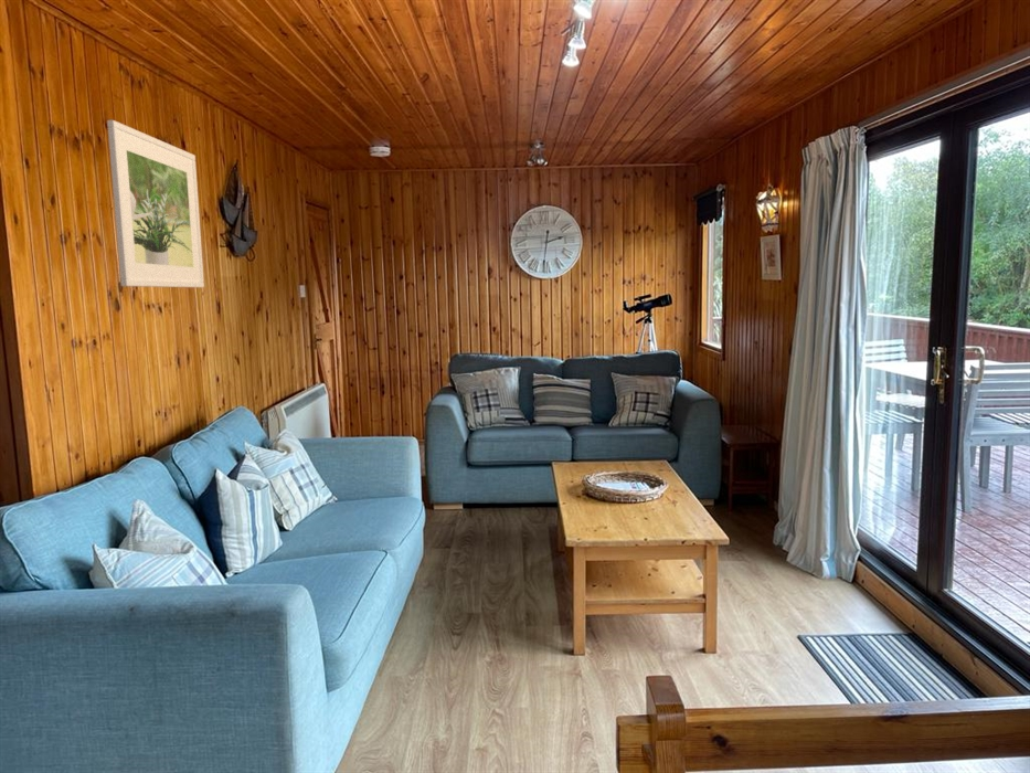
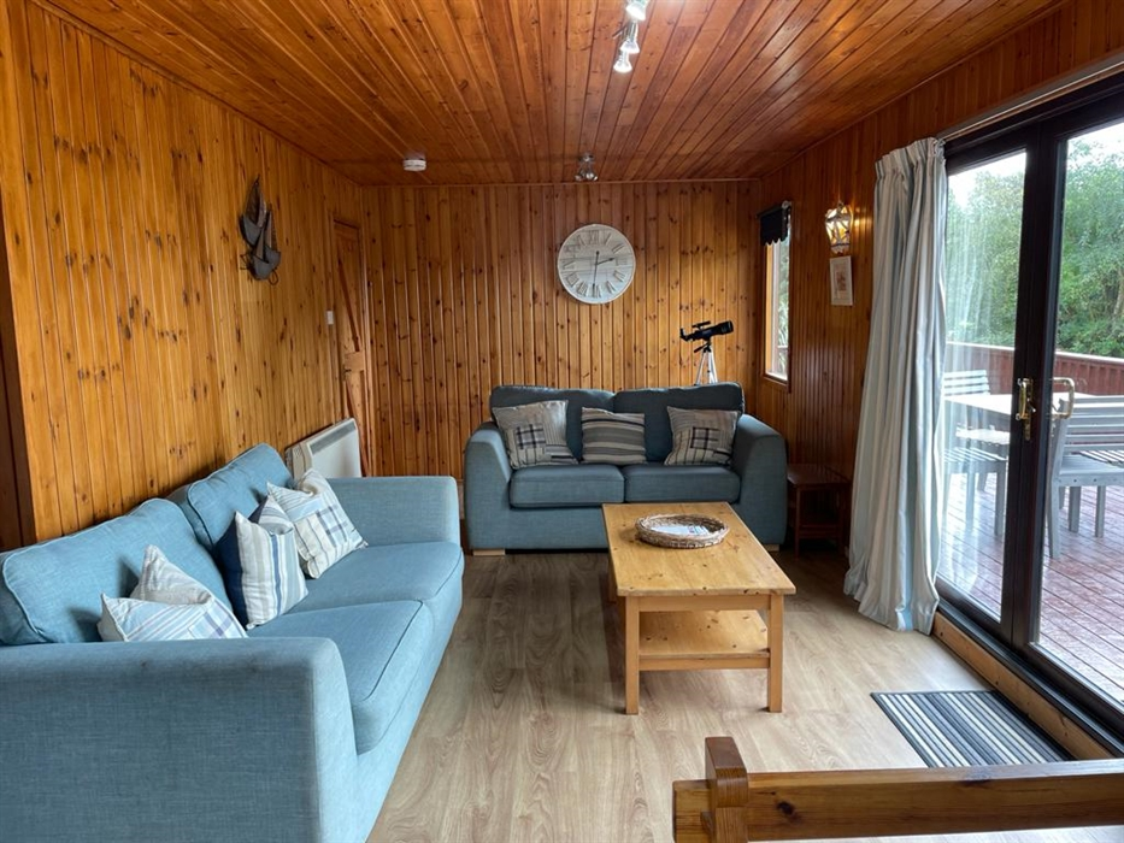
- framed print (161, 213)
